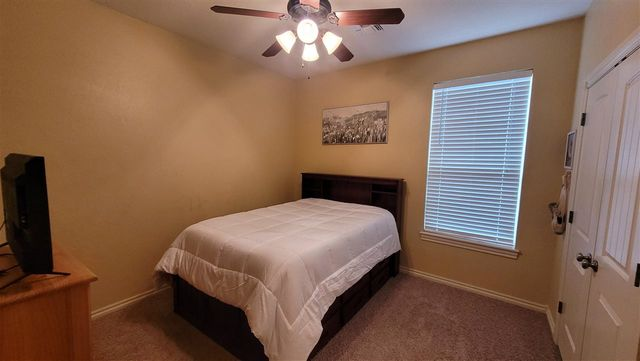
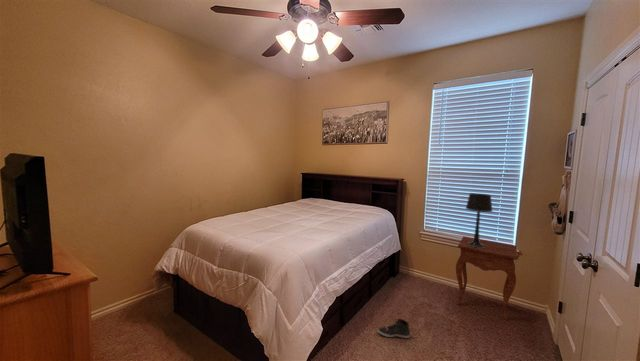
+ sneaker (393, 326)
+ table lamp (477, 220)
+ side table (484, 270)
